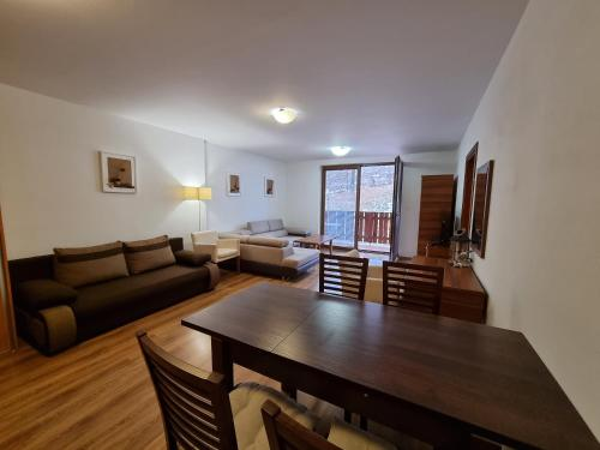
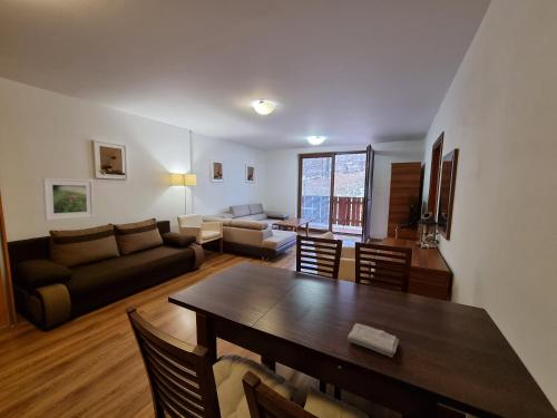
+ washcloth (372, 338)
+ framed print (70, 198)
